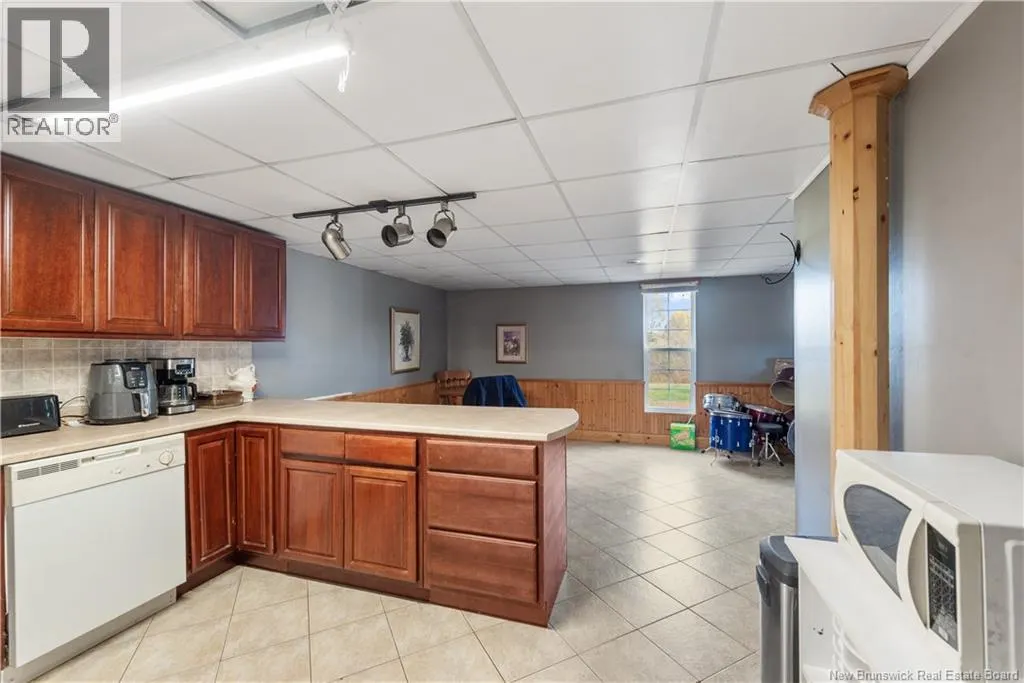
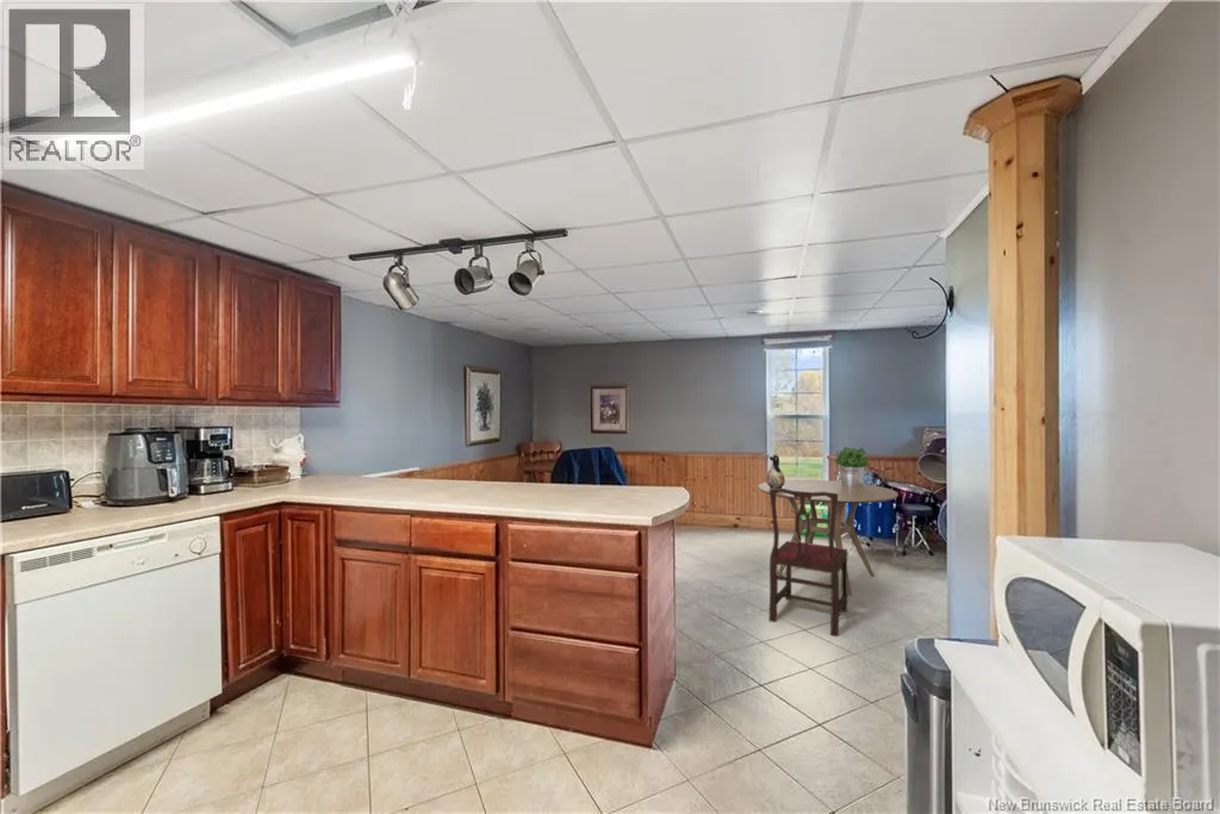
+ potted plant (853, 465)
+ dining table (824, 532)
+ ceramic jug (776, 471)
+ dining chair (809, 551)
